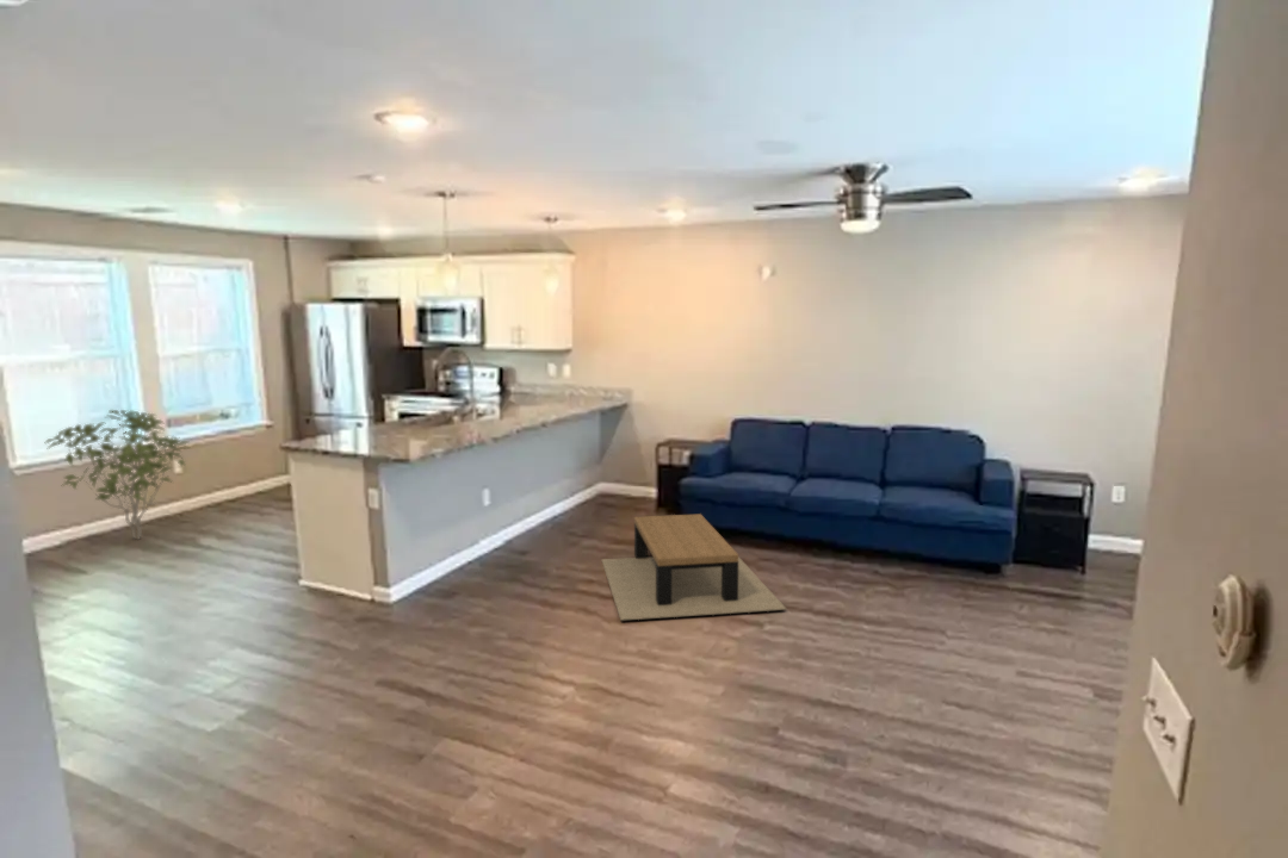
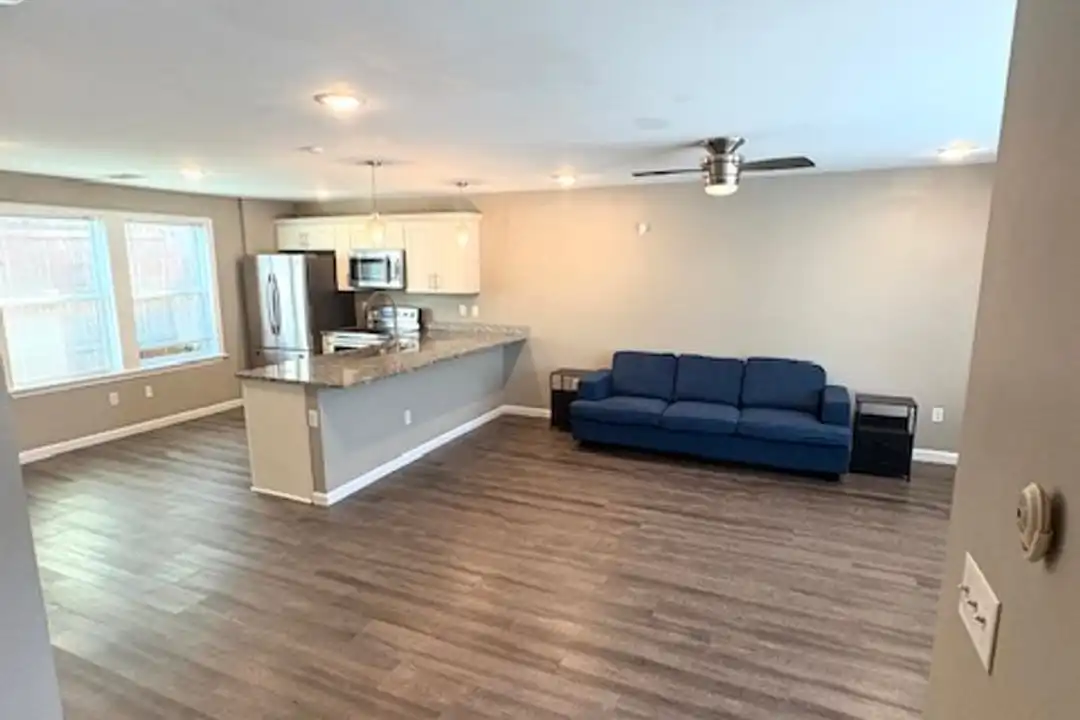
- coffee table (681, 555)
- shrub (128, 474)
